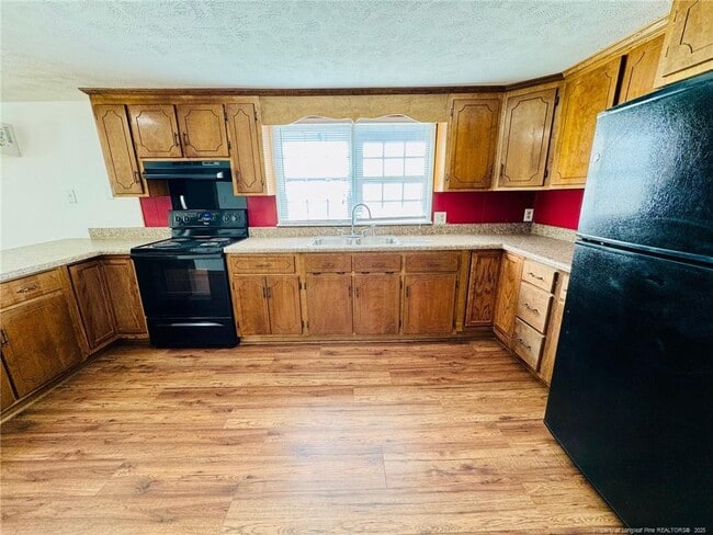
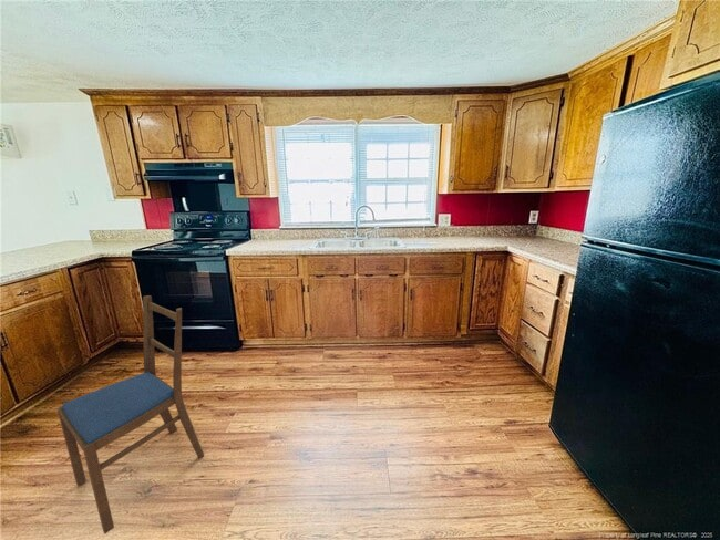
+ dining chair (126, 399)
